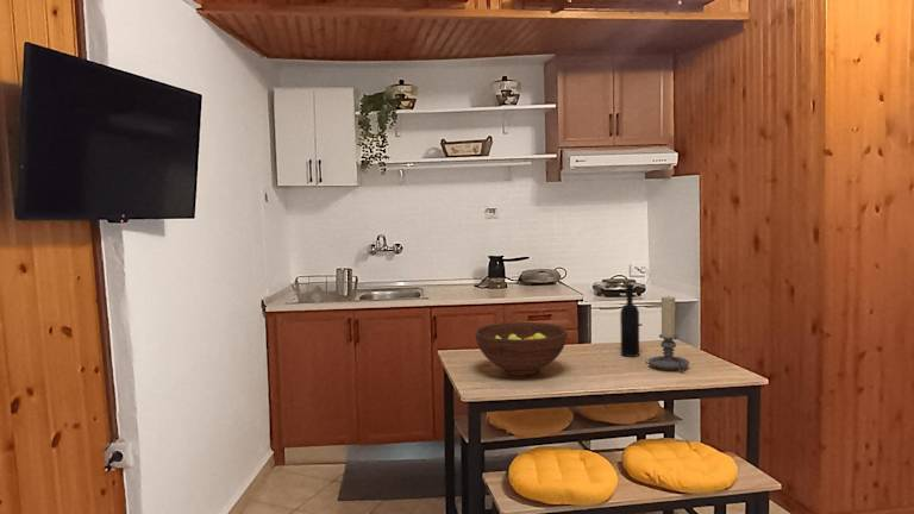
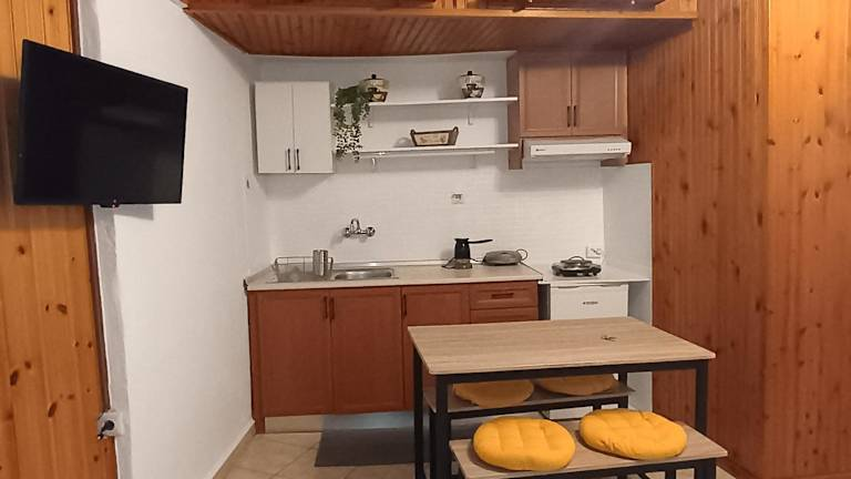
- fruit bowl (521, 351)
- wine bottle (630, 319)
- candle holder (670, 332)
